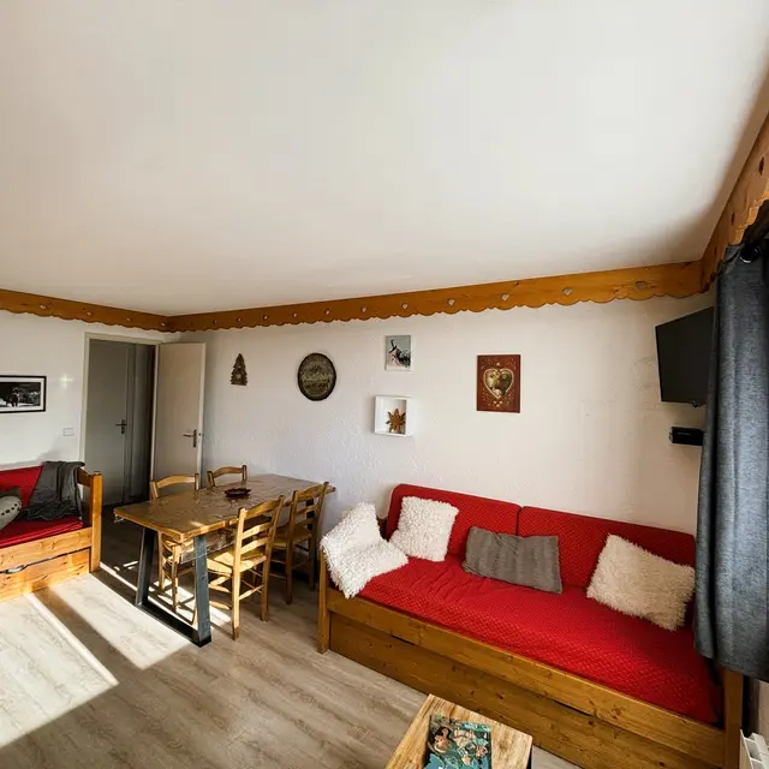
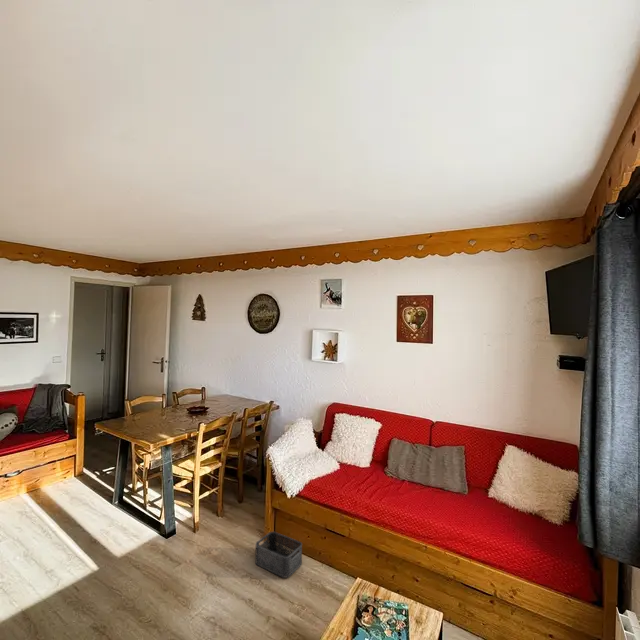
+ storage bin (278, 553)
